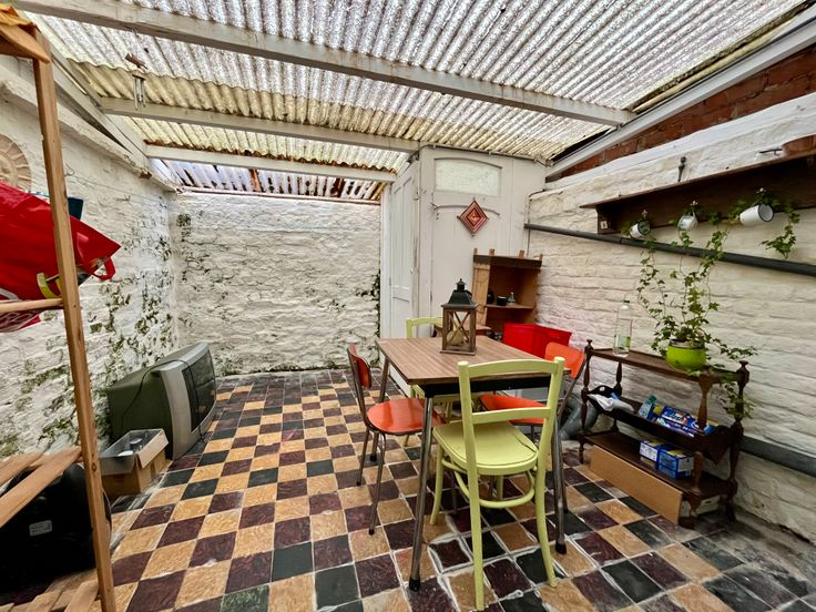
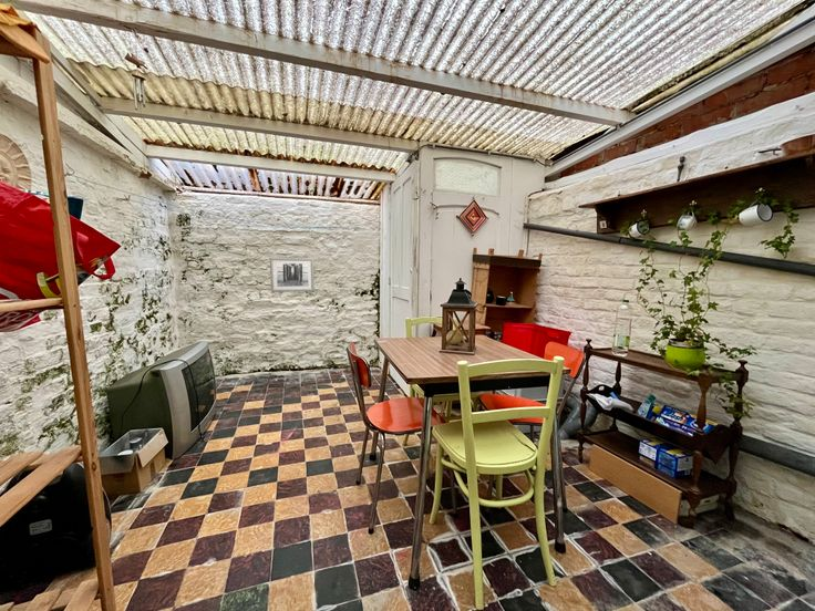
+ wall art (292, 275)
